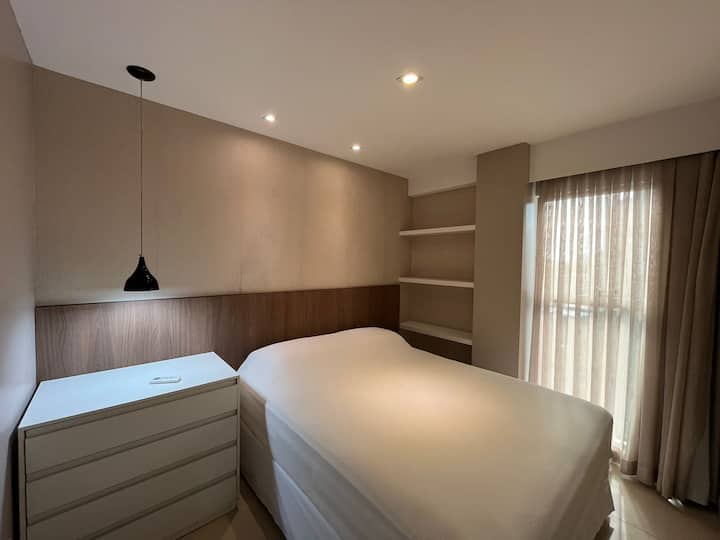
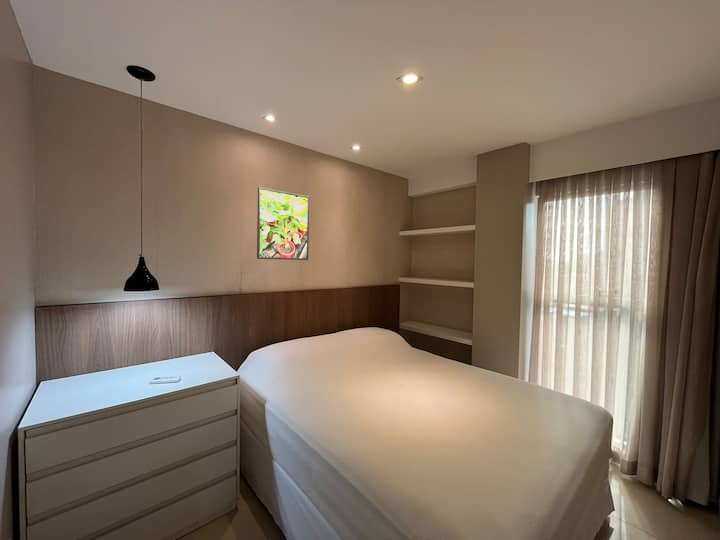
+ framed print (284, 225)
